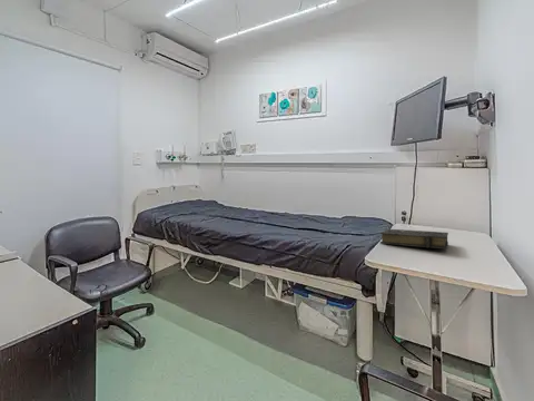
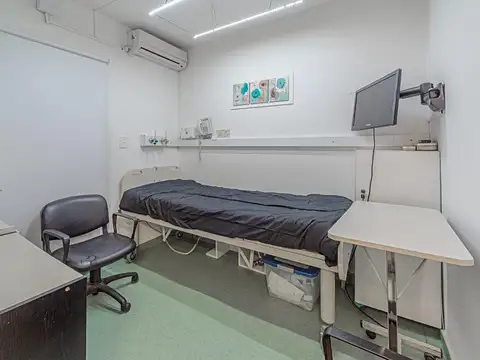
- book (414, 237)
